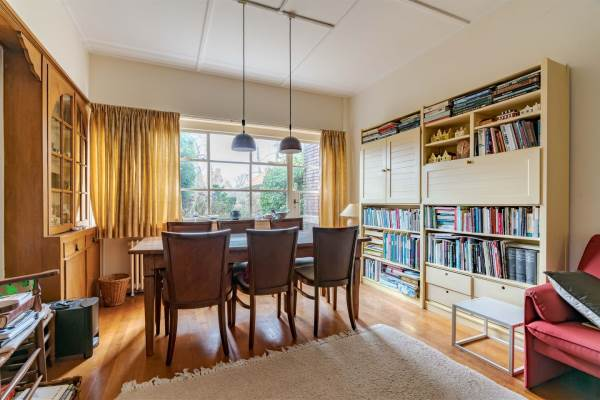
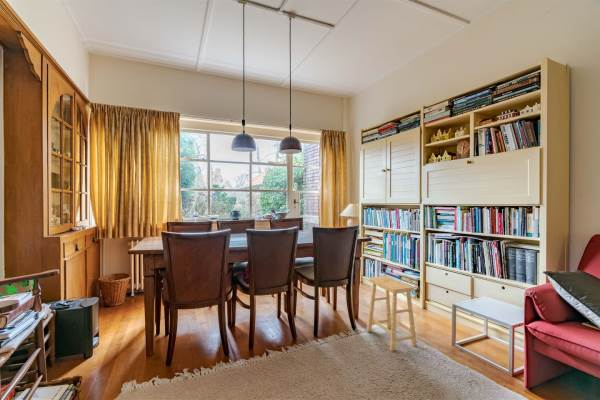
+ footstool (389, 310)
